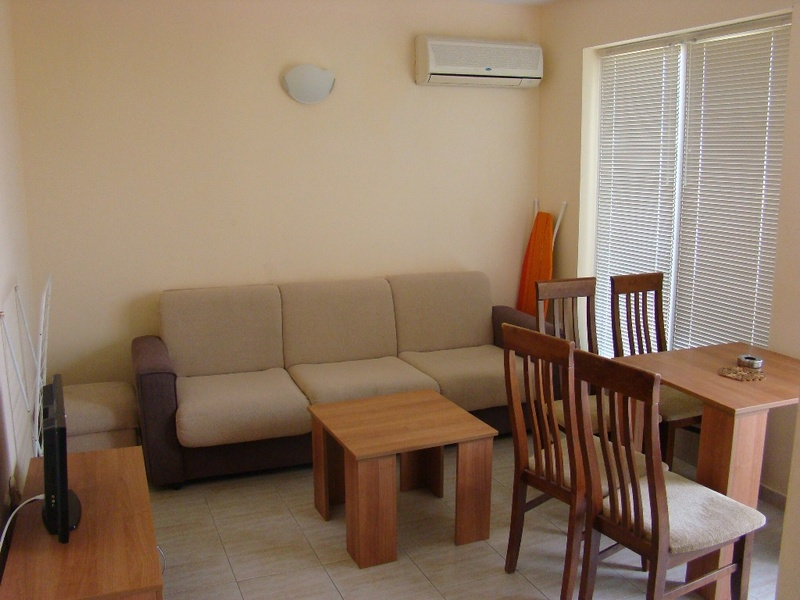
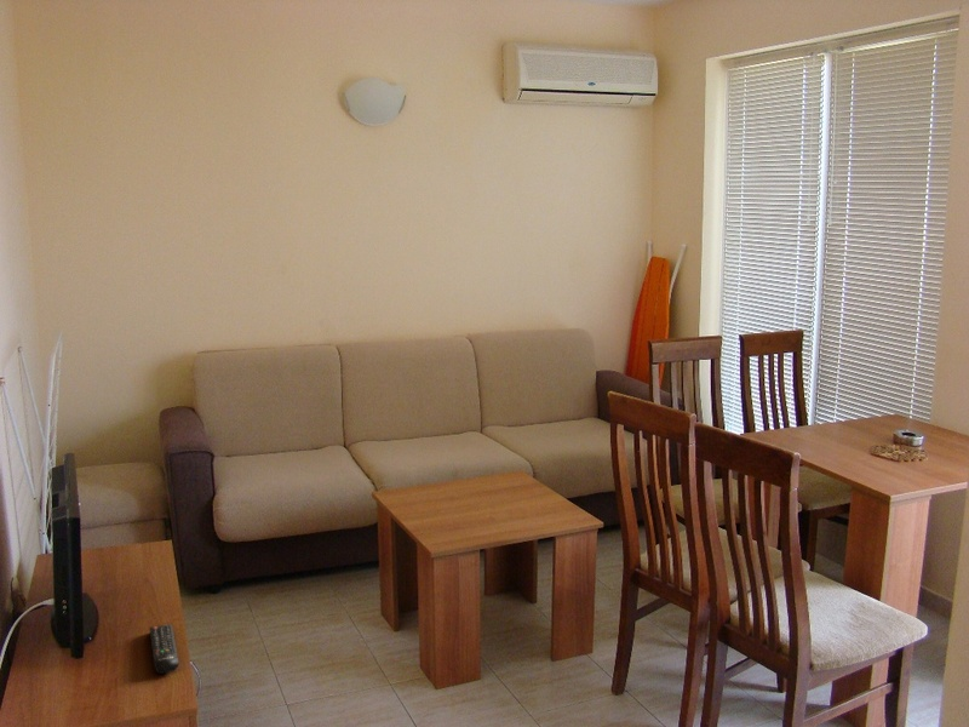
+ remote control (164, 646)
